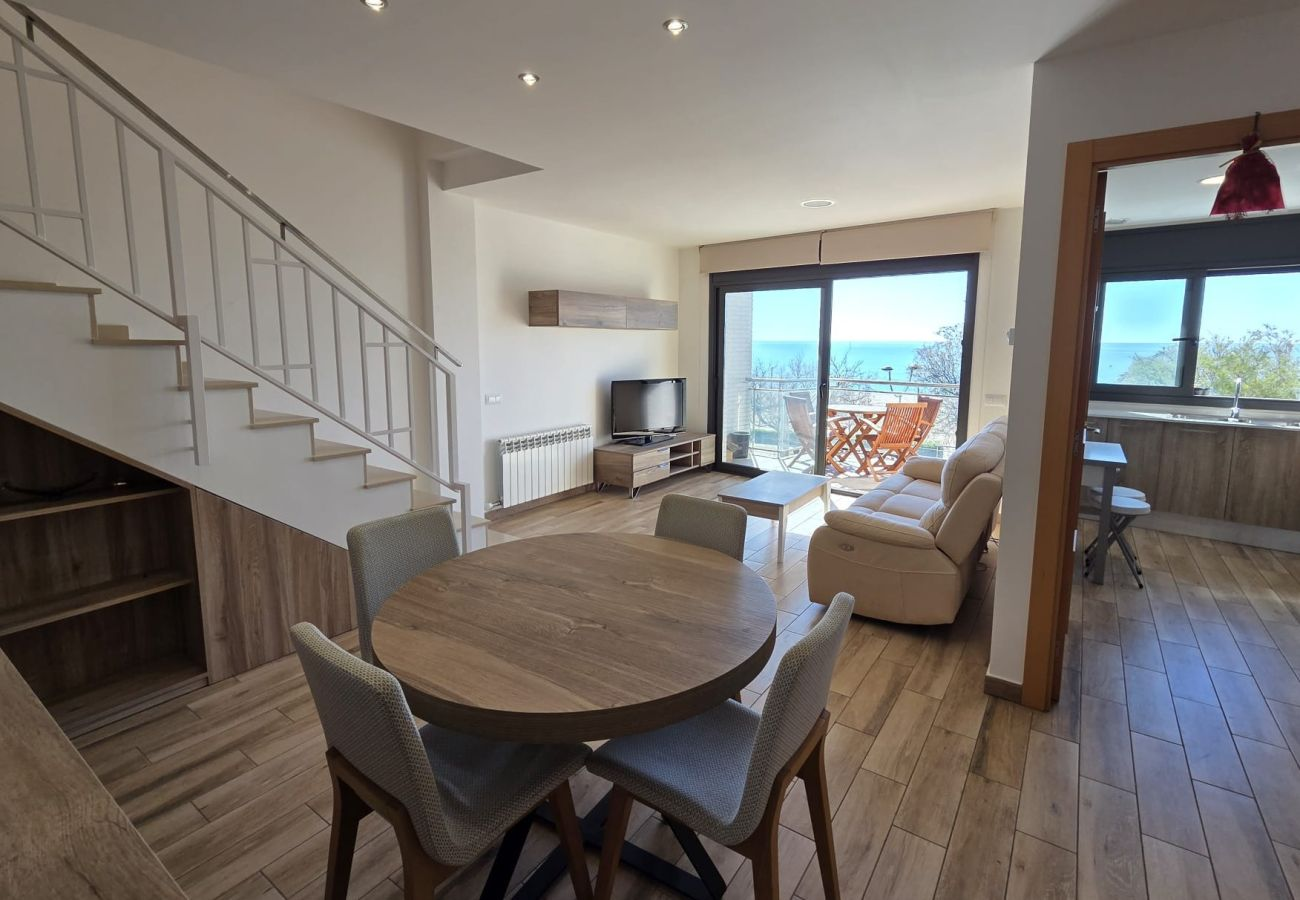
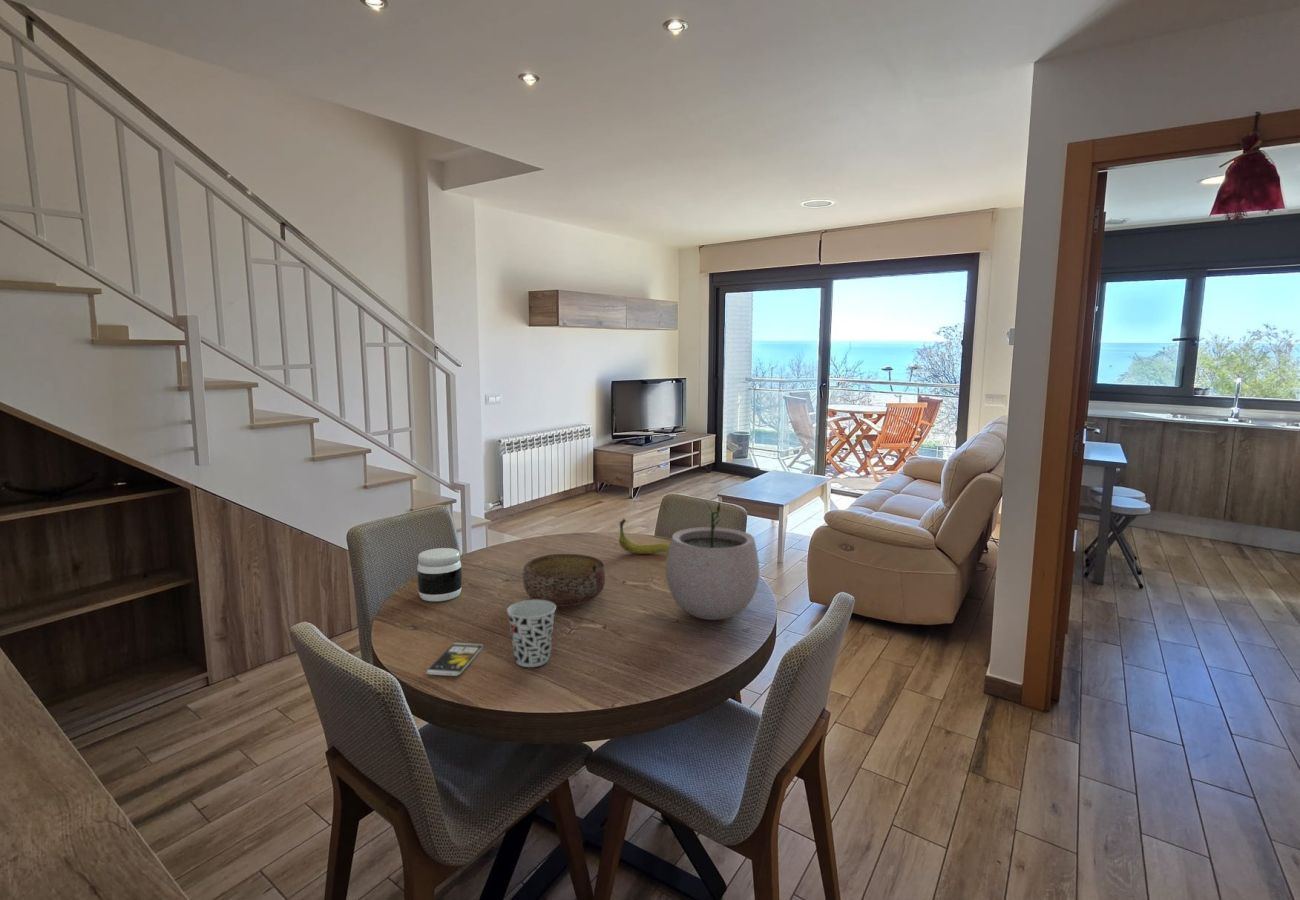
+ bowl (564, 582)
+ jar (439, 574)
+ smartphone (456, 658)
+ banana (649, 544)
+ plant pot (712, 558)
+ cup (532, 634)
